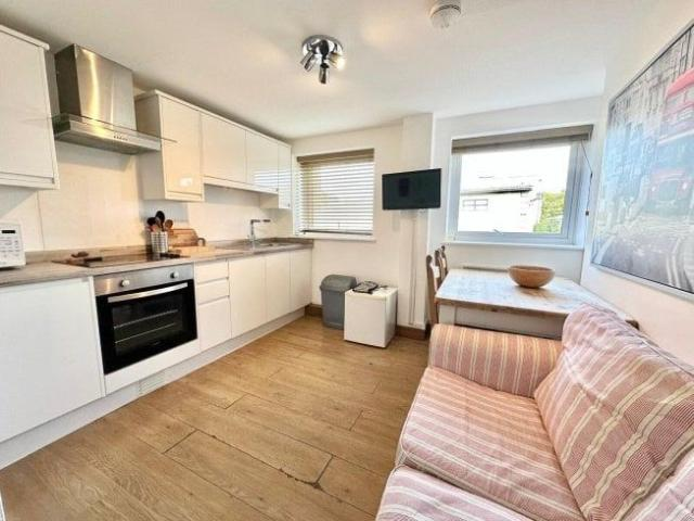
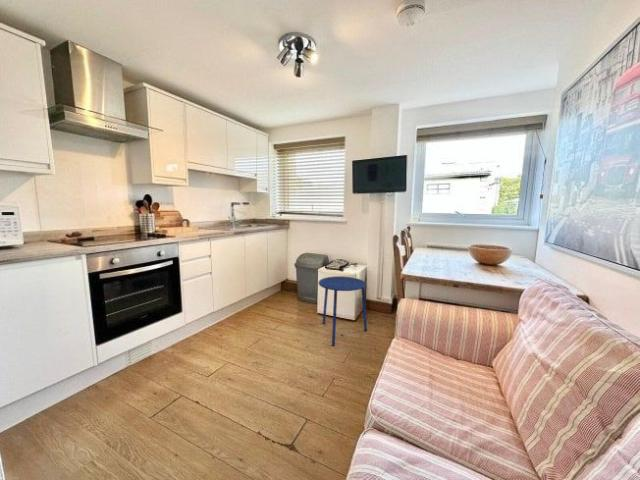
+ side table (336, 307)
